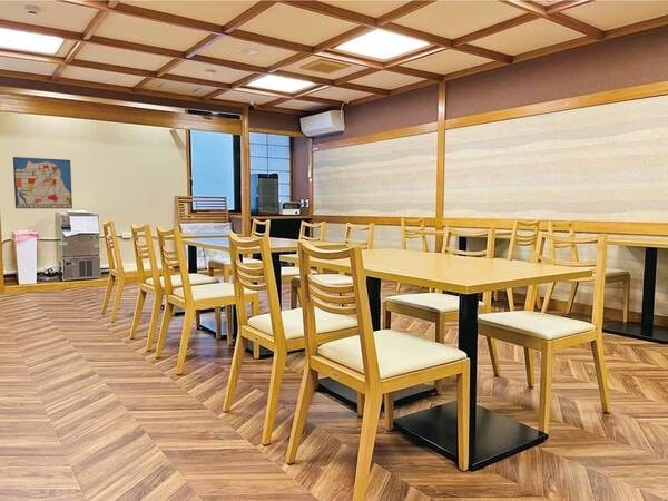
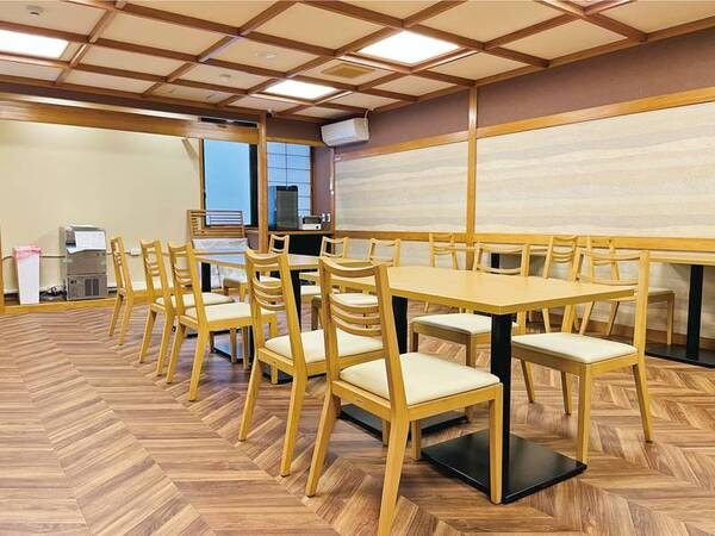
- wall art (43, 184)
